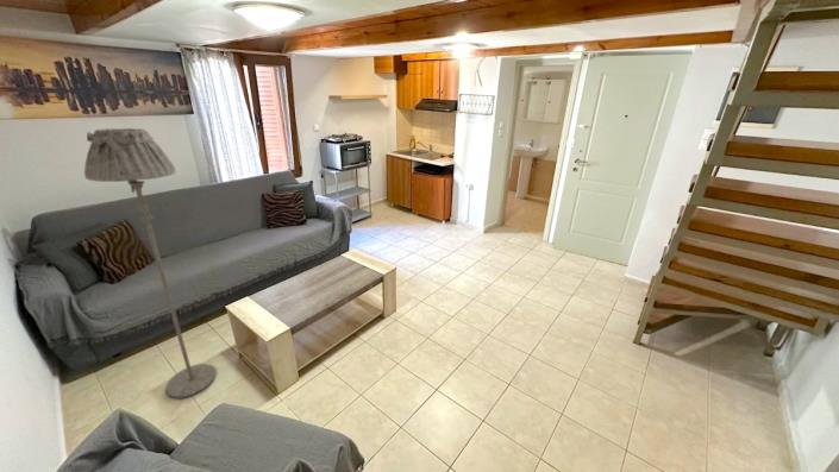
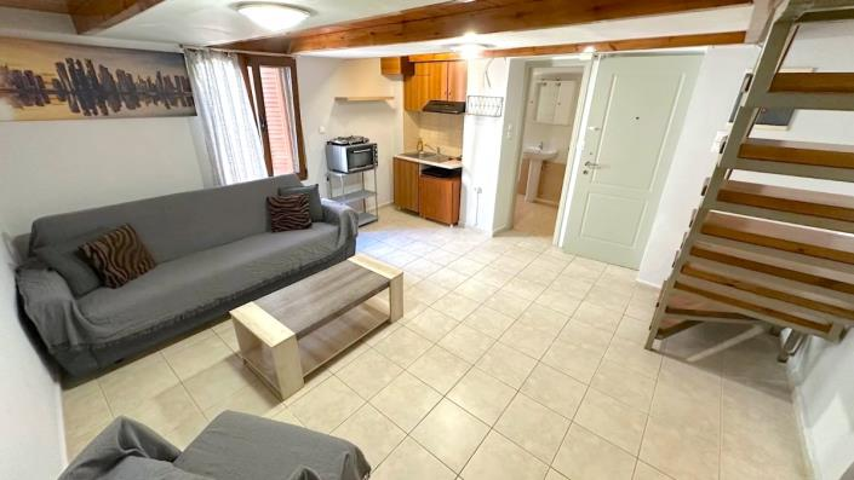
- floor lamp (162, 273)
